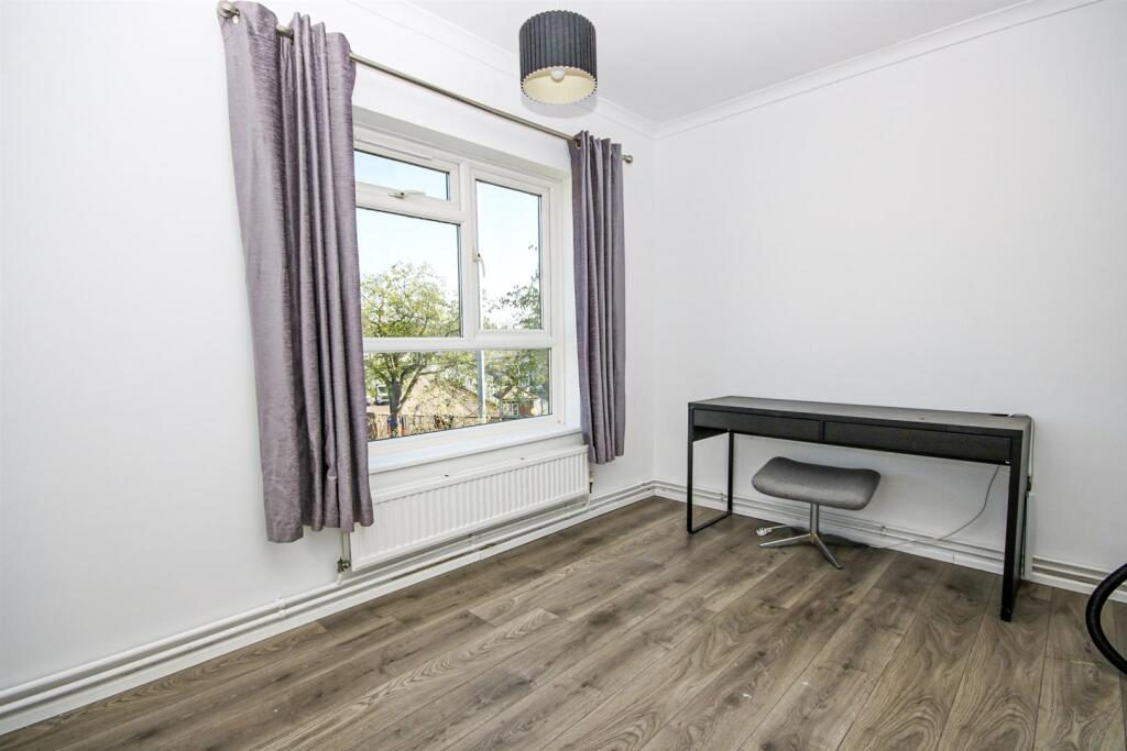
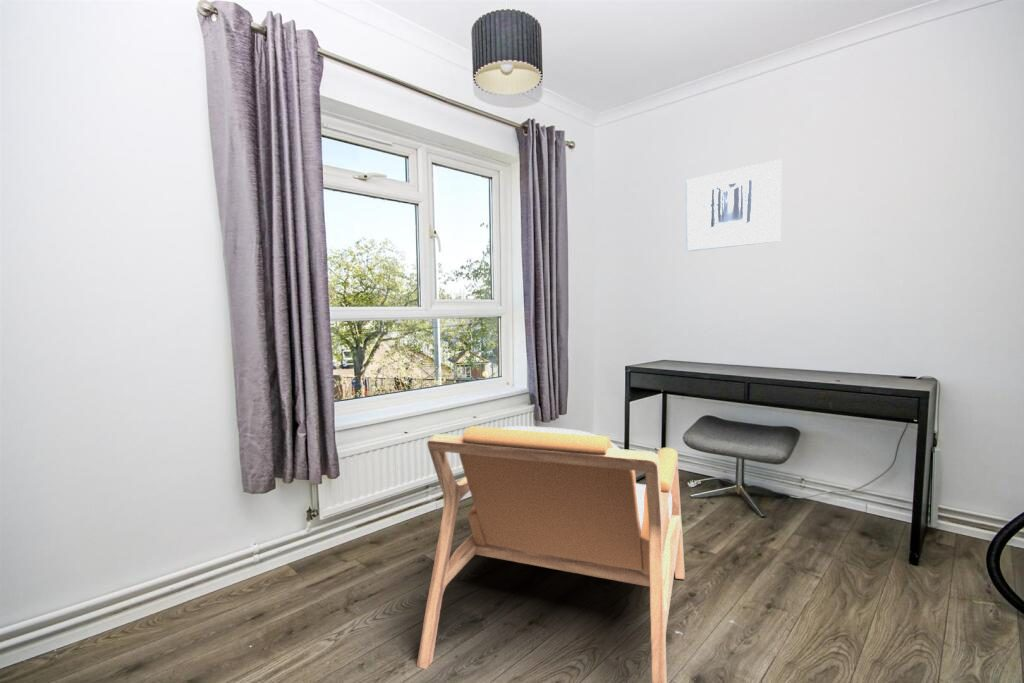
+ armchair (567, 512)
+ wall art (730, 208)
